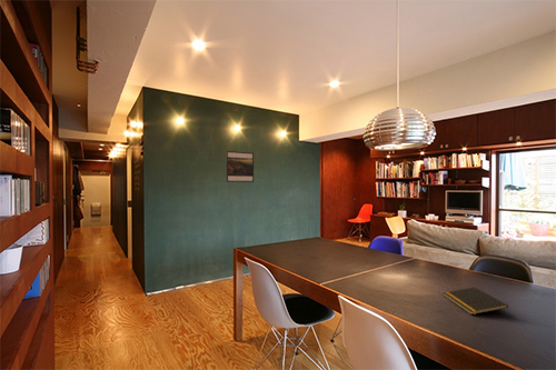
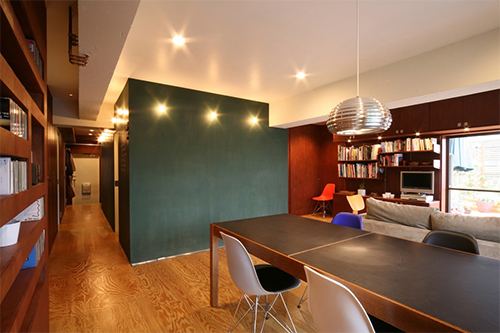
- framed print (240, 167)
- notepad (473, 299)
